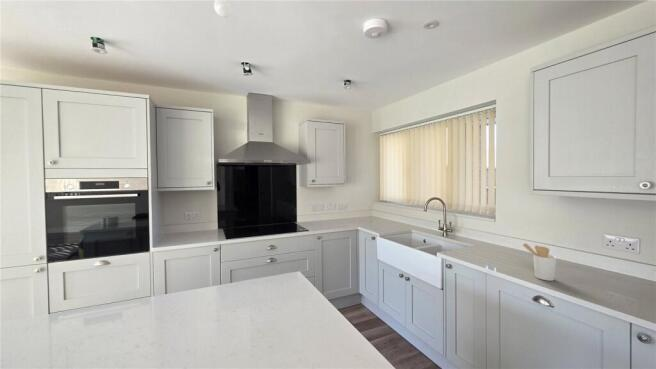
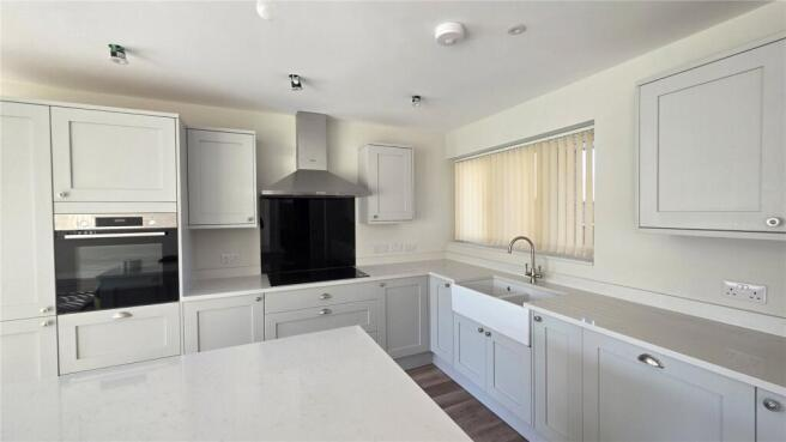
- utensil holder (538, 260)
